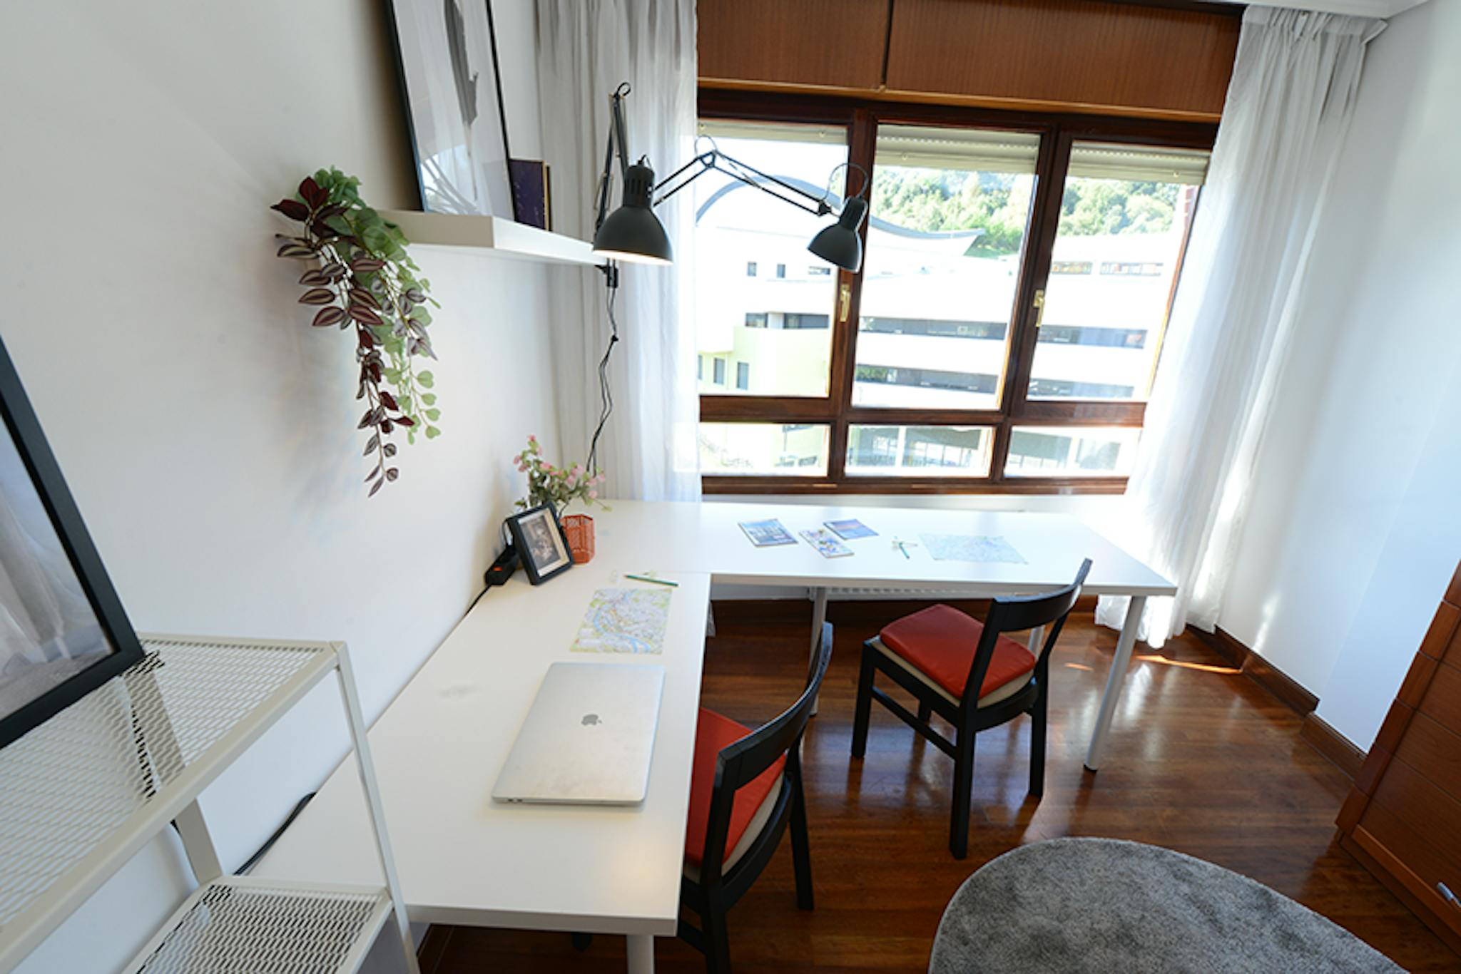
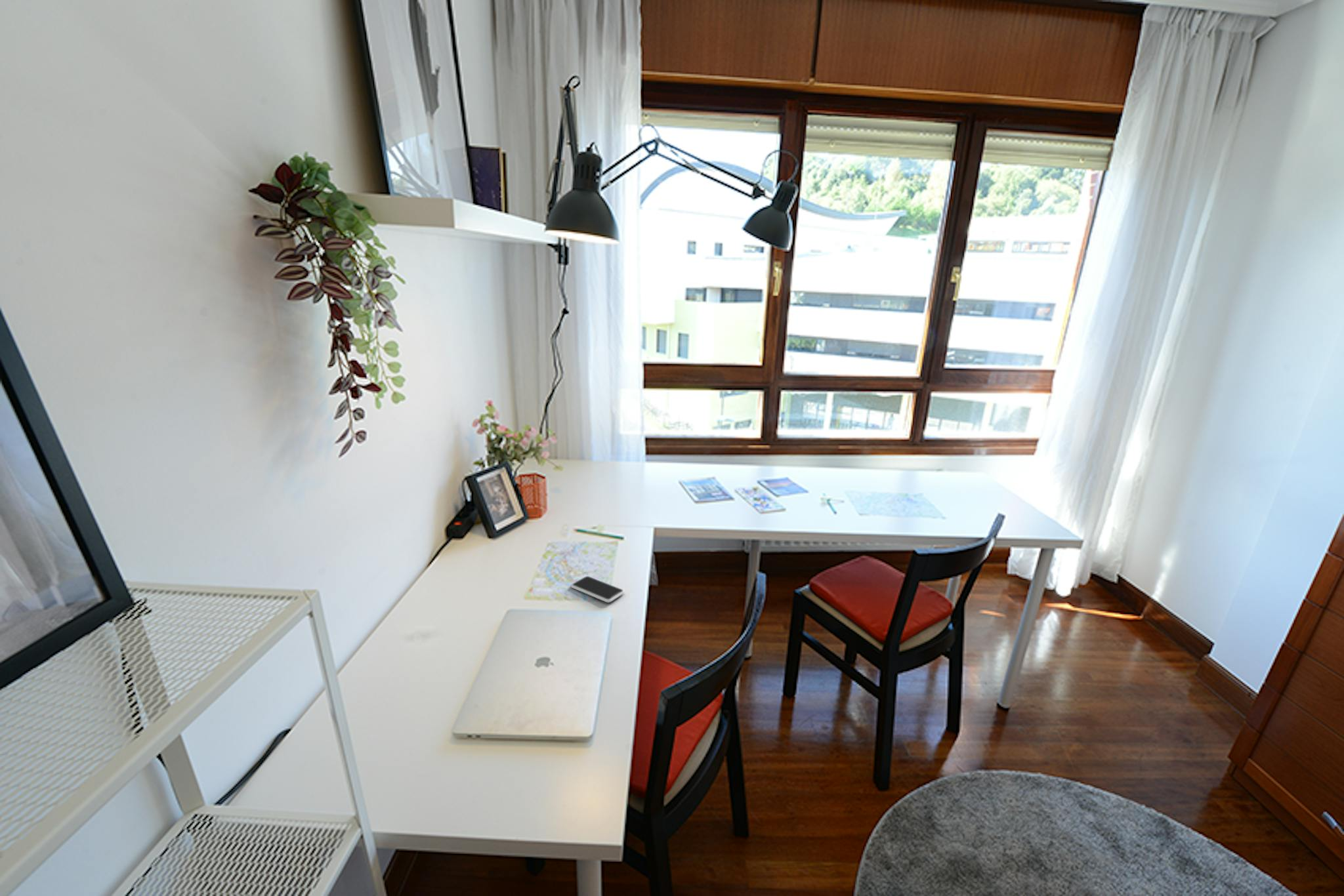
+ smartphone (597, 588)
